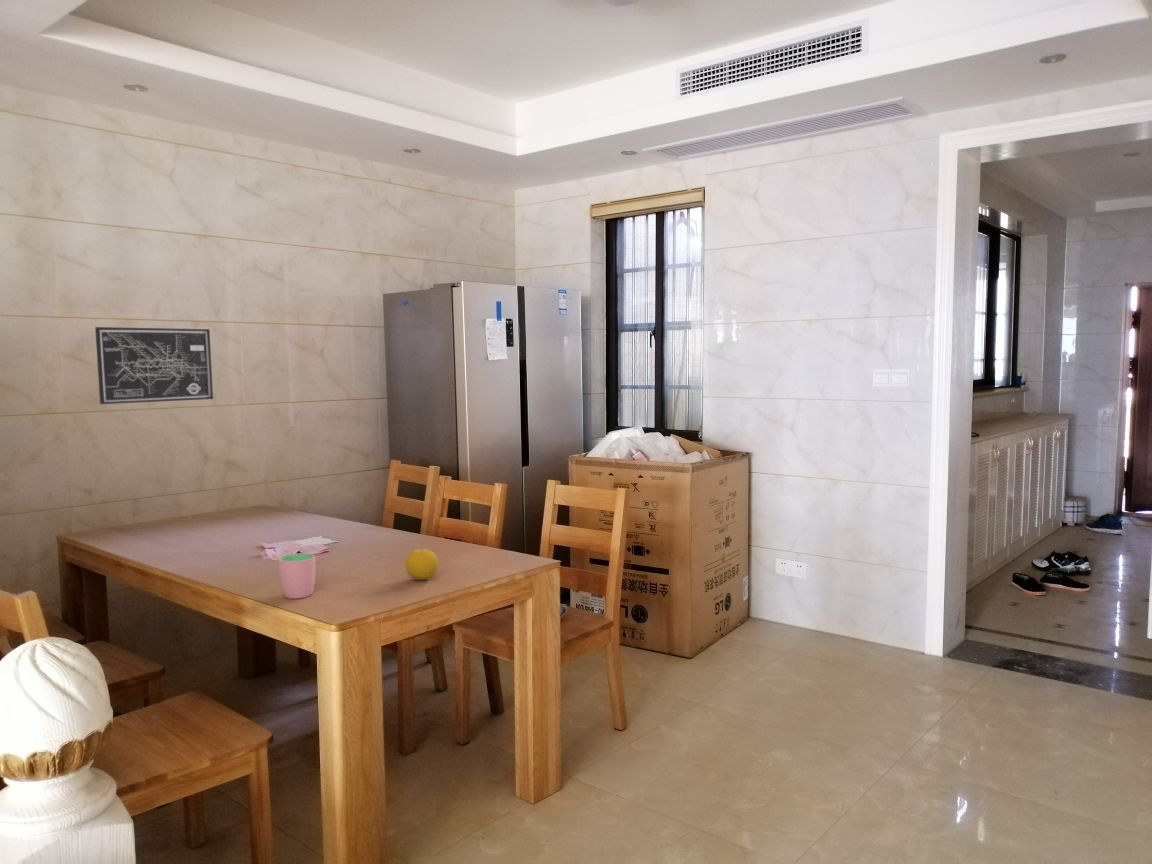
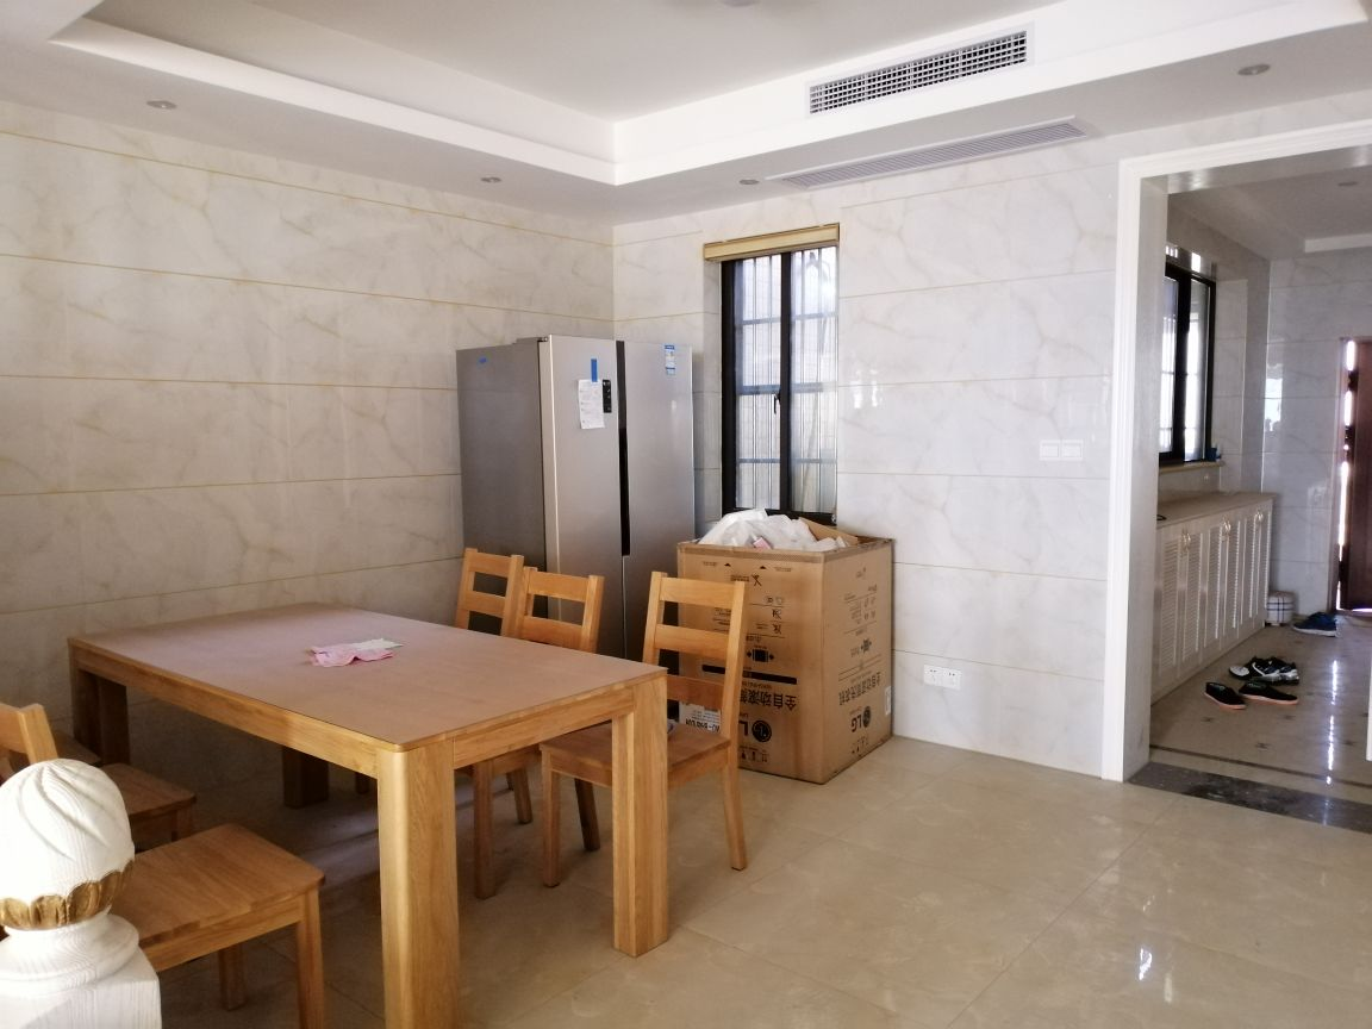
- cup (294, 575)
- fruit (422, 564)
- wall art (157, 364)
